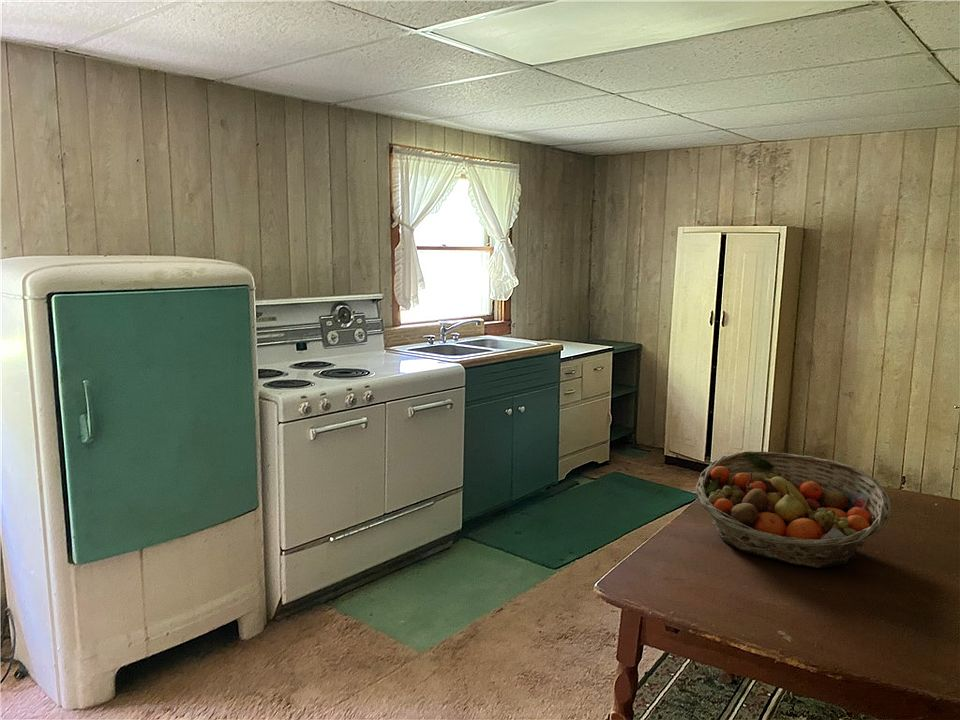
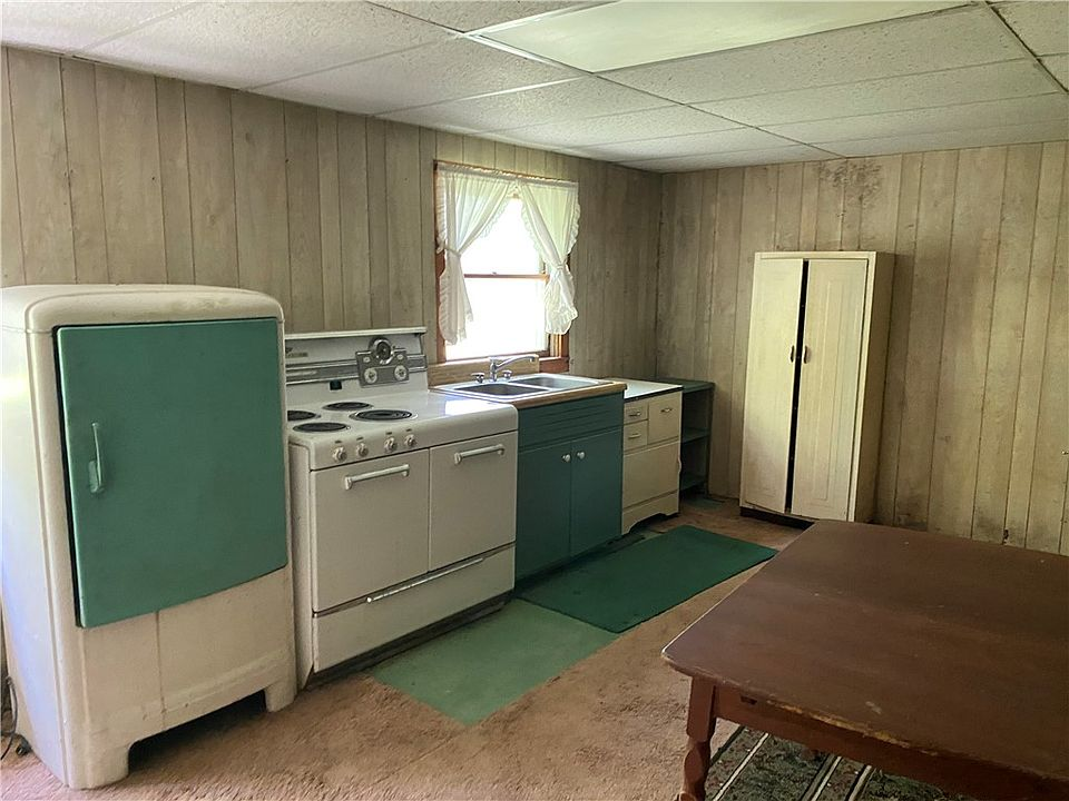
- fruit basket (787, 506)
